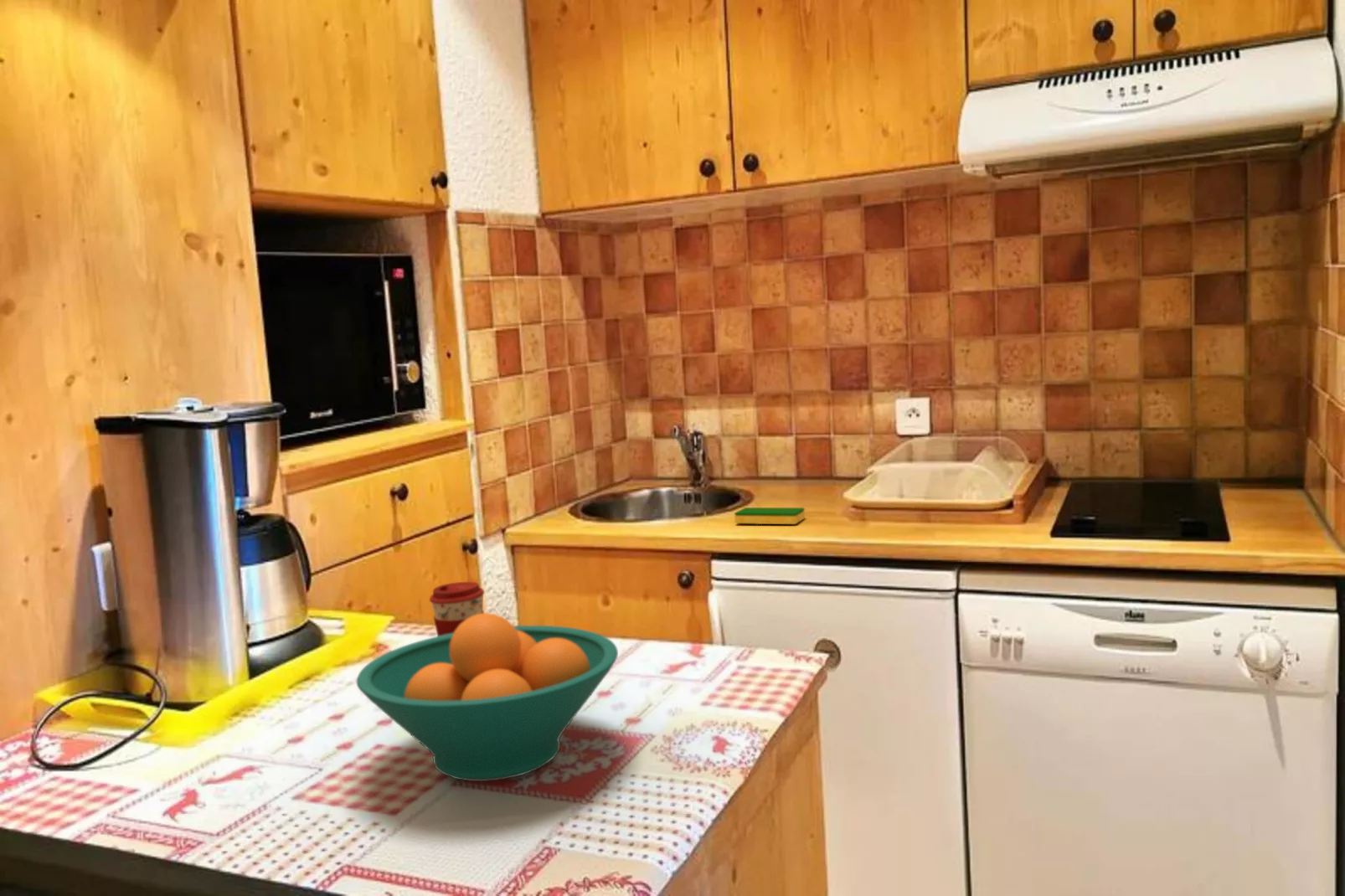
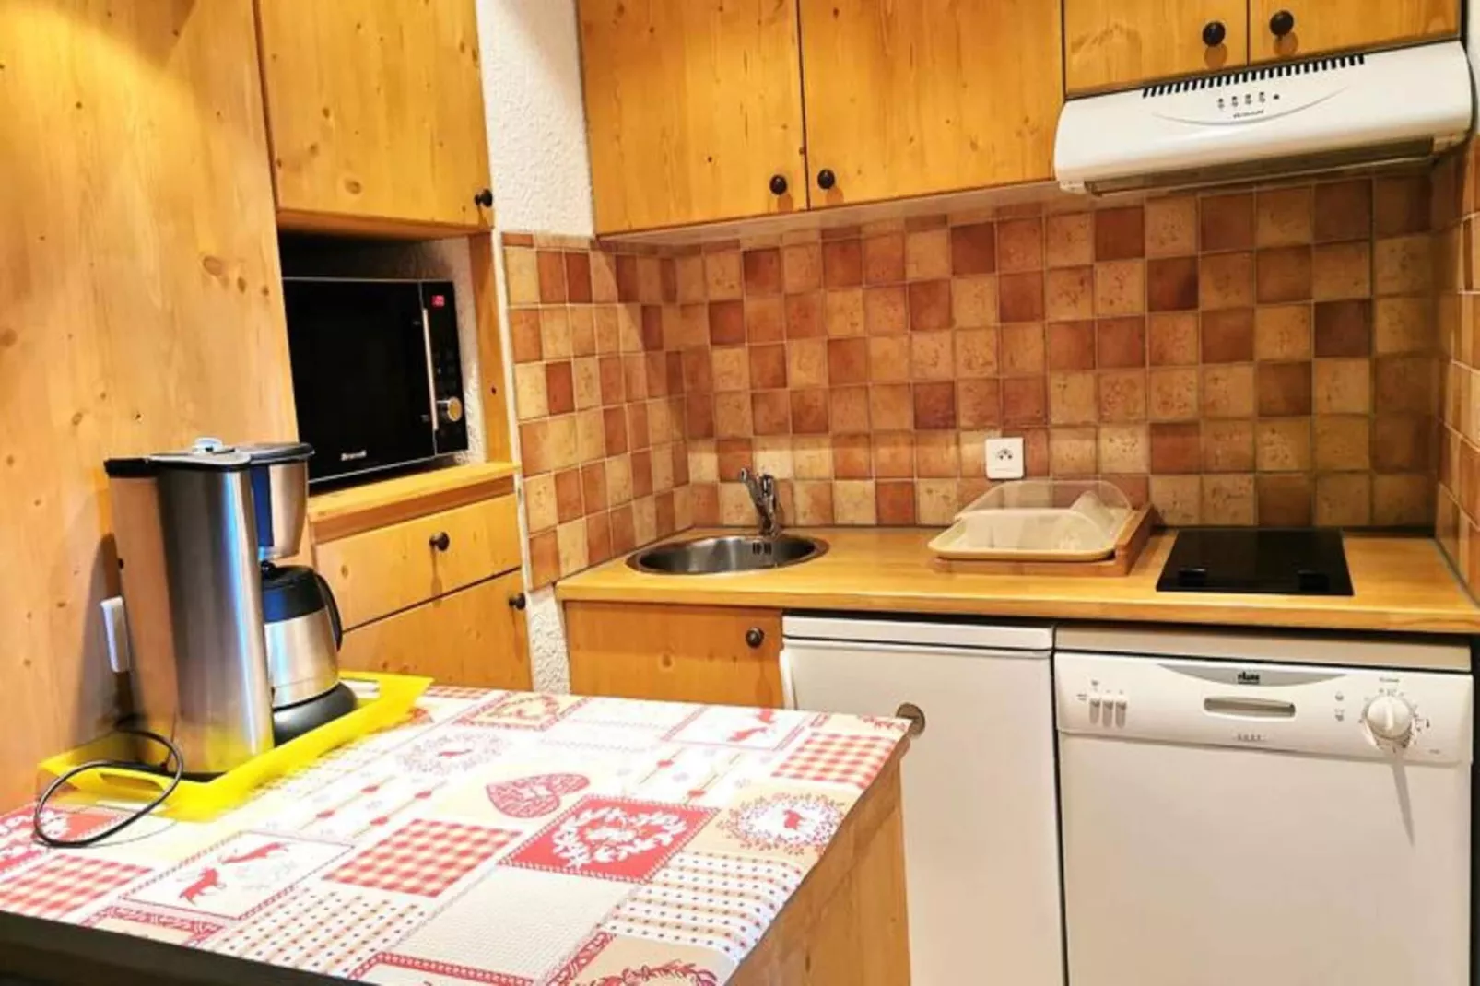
- fruit bowl (492, 687)
- dish sponge (770, 515)
- coffee cup (457, 626)
